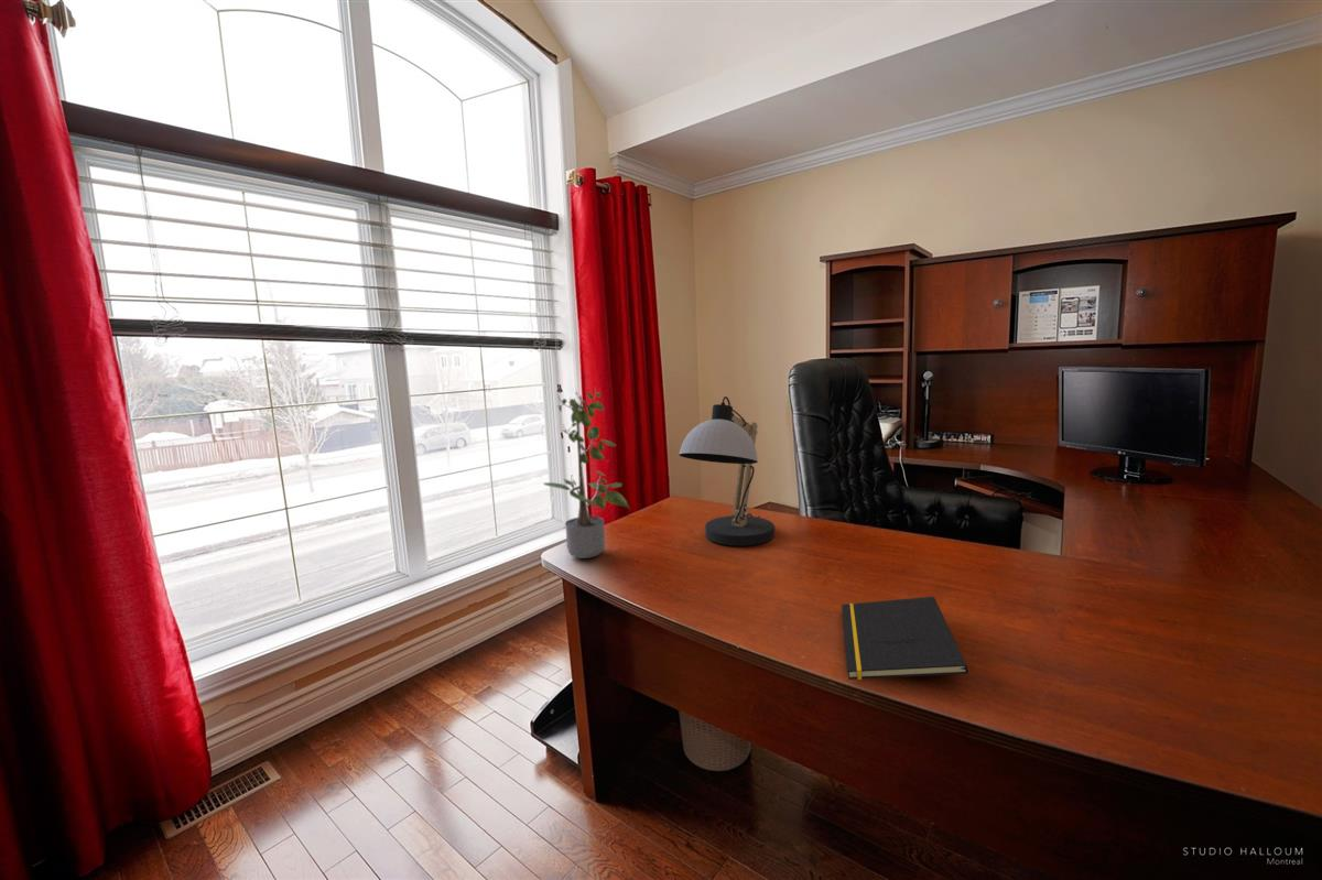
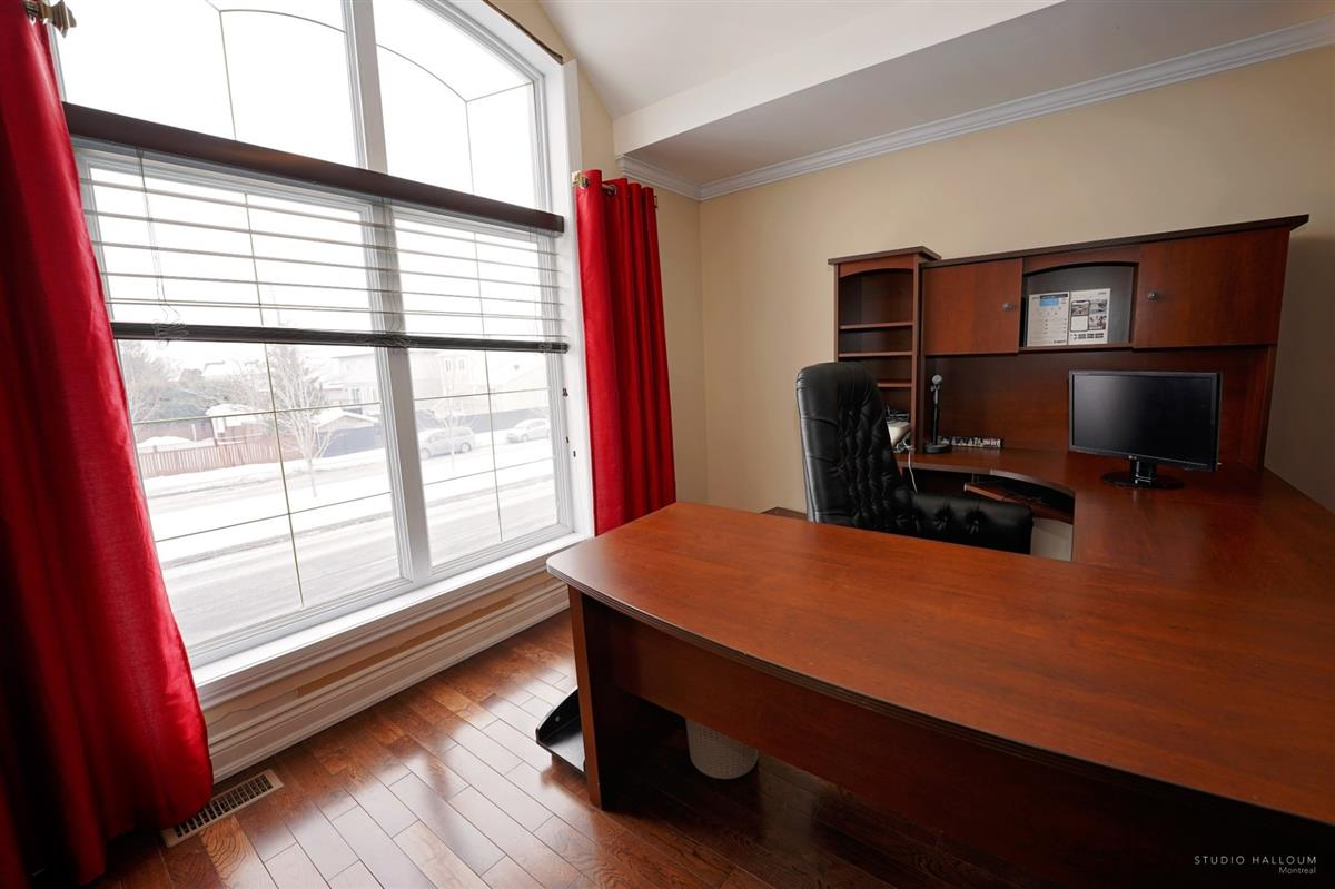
- notepad (895, 633)
- potted plant (596, 470)
- desk lamp (733, 463)
